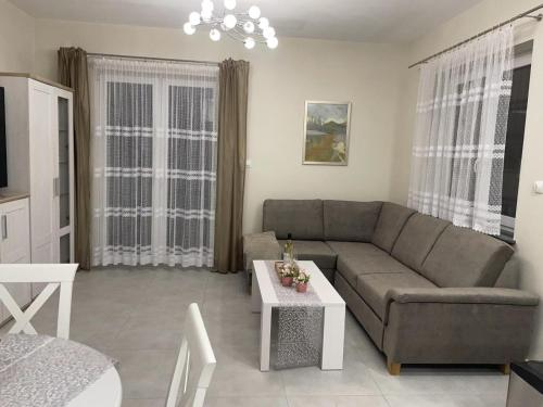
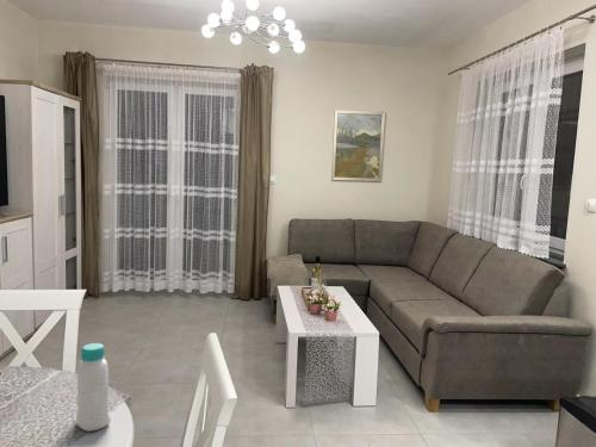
+ bottle (93, 384)
